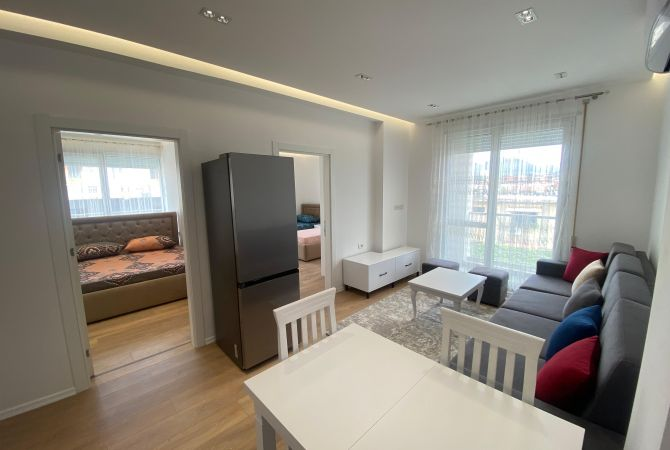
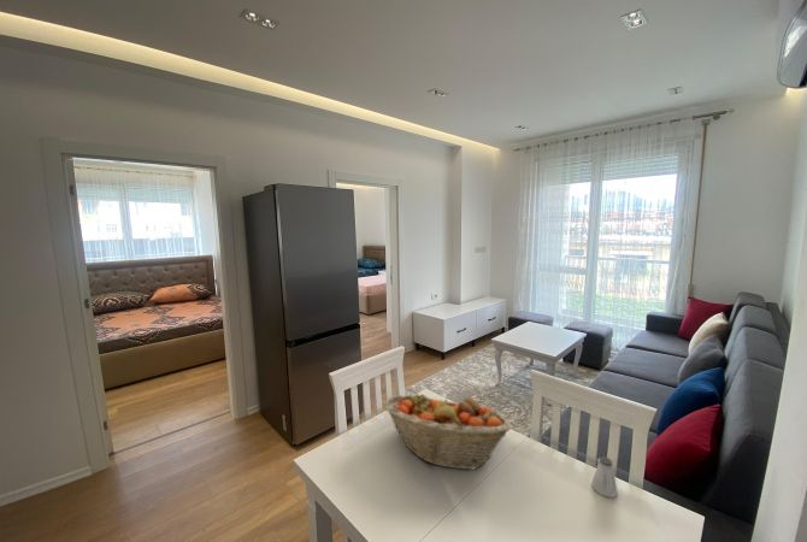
+ fruit basket (443, 420)
+ saltshaker (605, 473)
